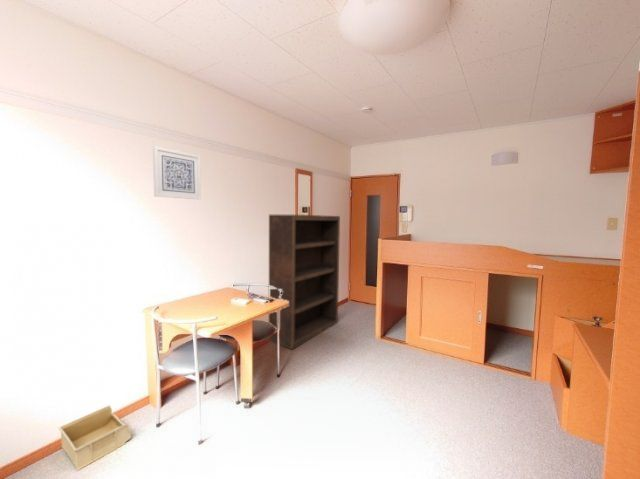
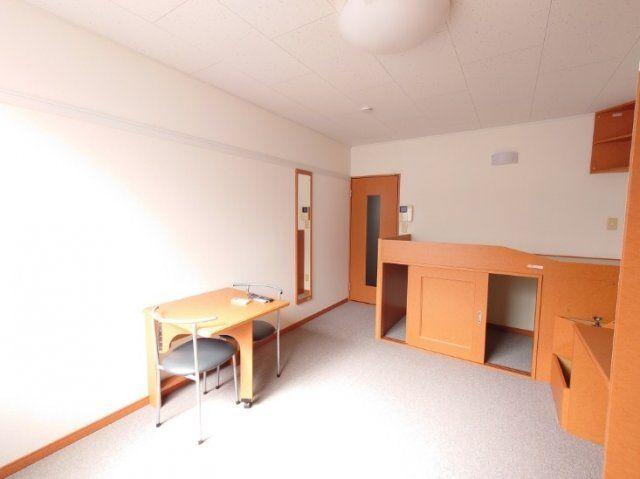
- storage bin (96, 434)
- wall art (178, 174)
- bookshelf (306, 274)
